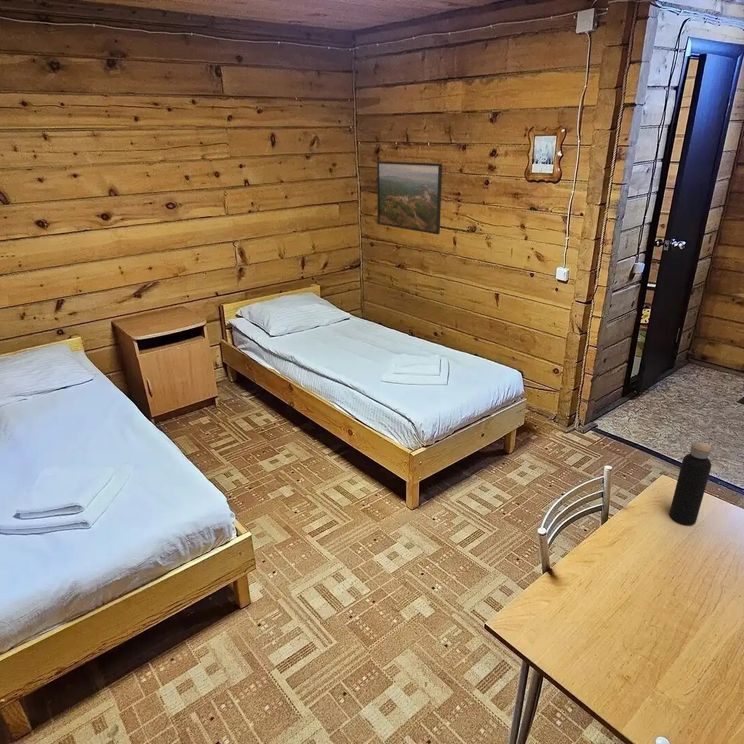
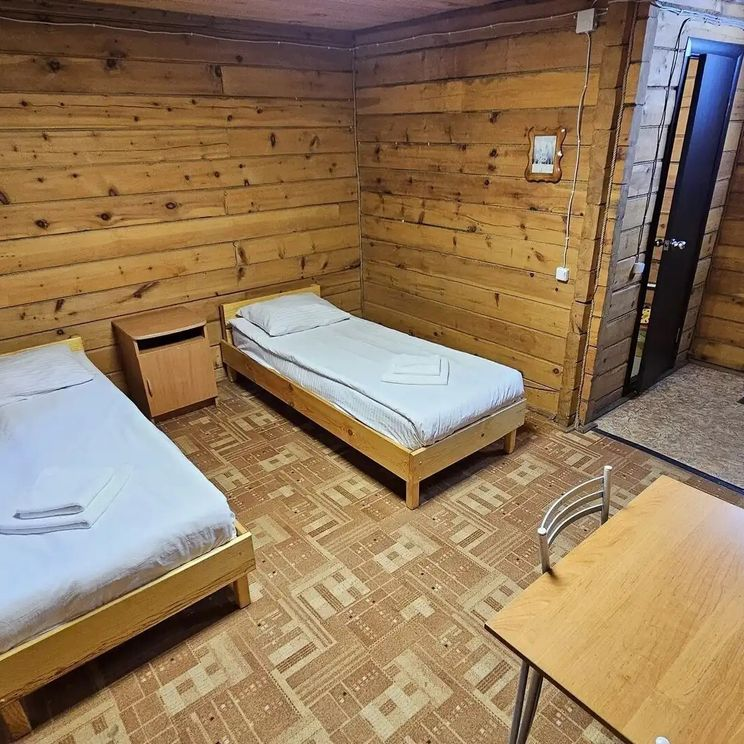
- water bottle (692, 478)
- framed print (407, 196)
